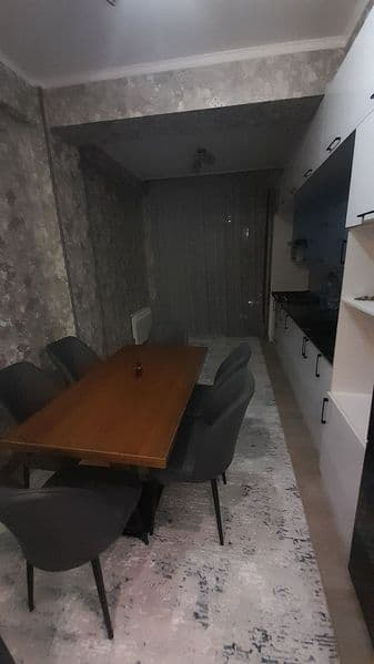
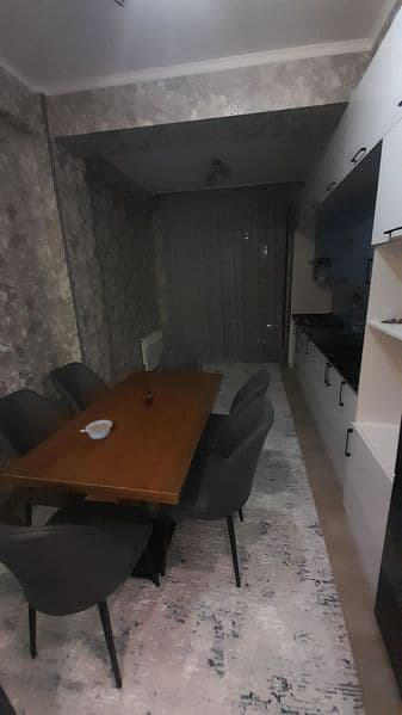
+ legume (98, 430)
